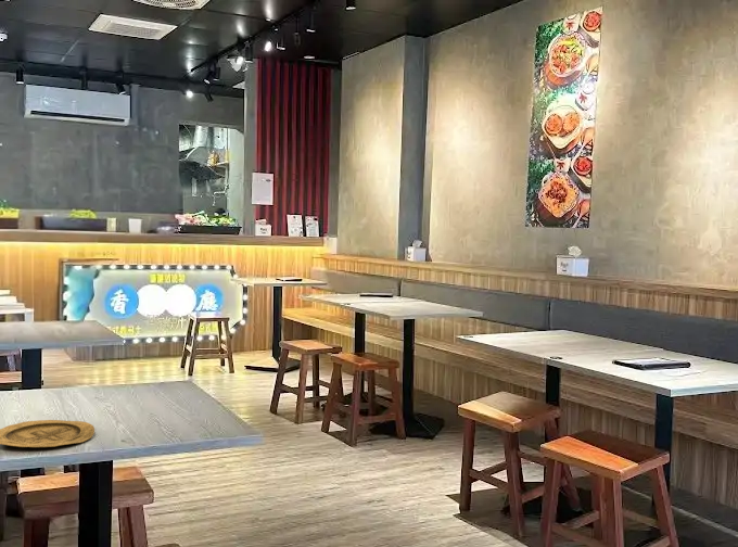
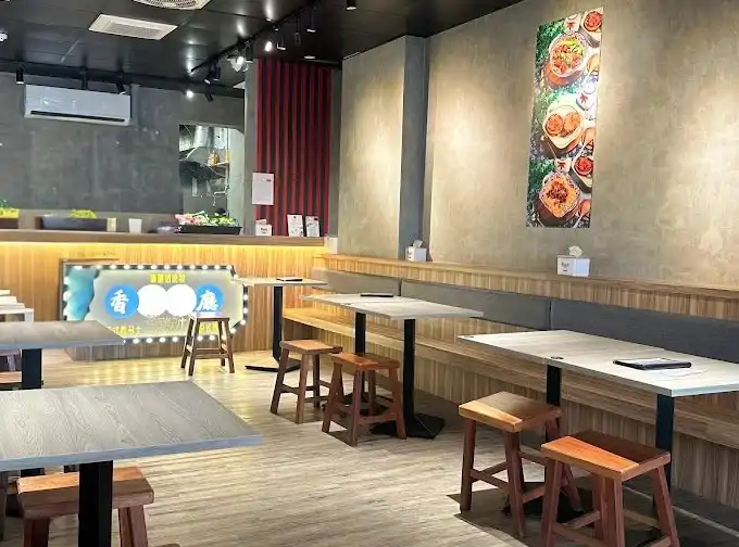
- plate (43, 434)
